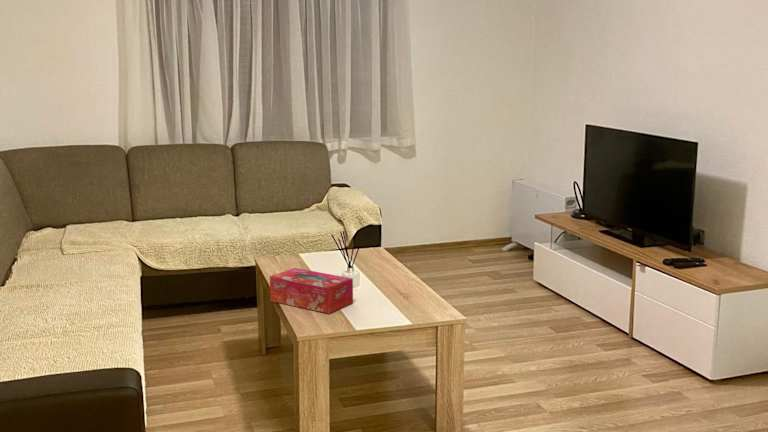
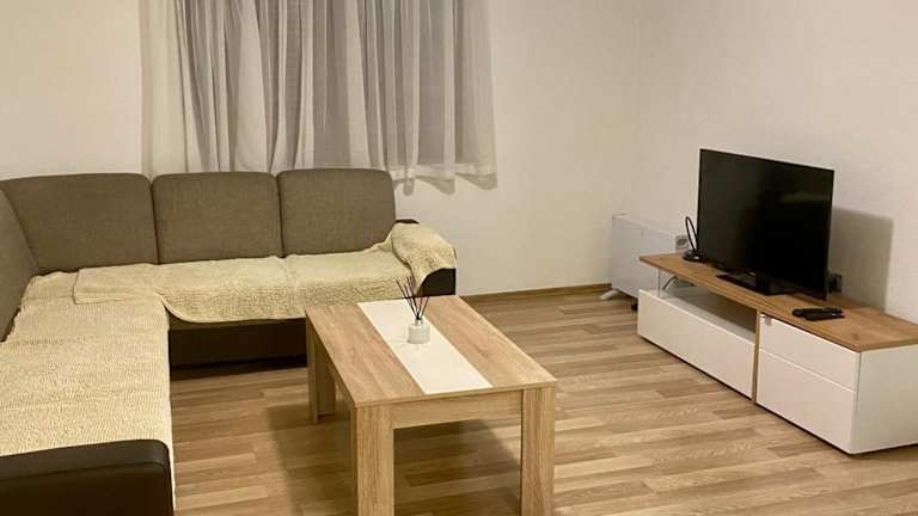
- tissue box (311, 289)
